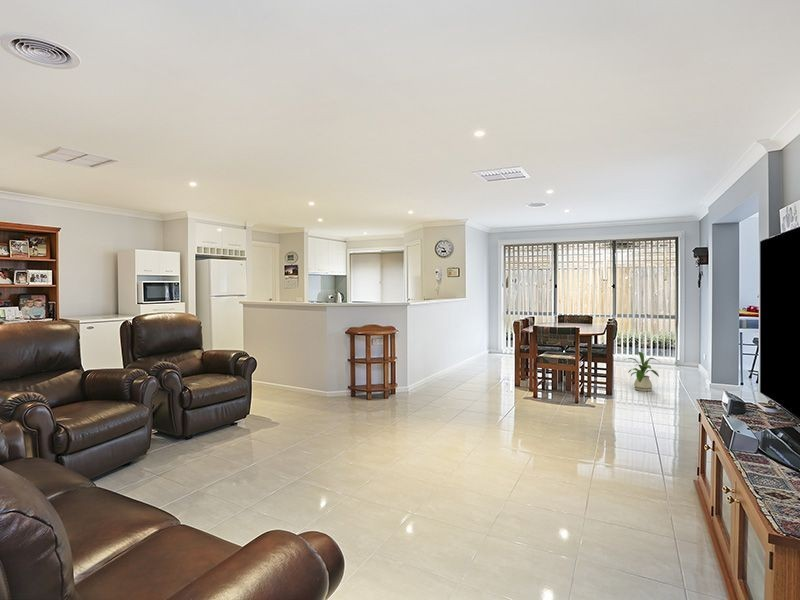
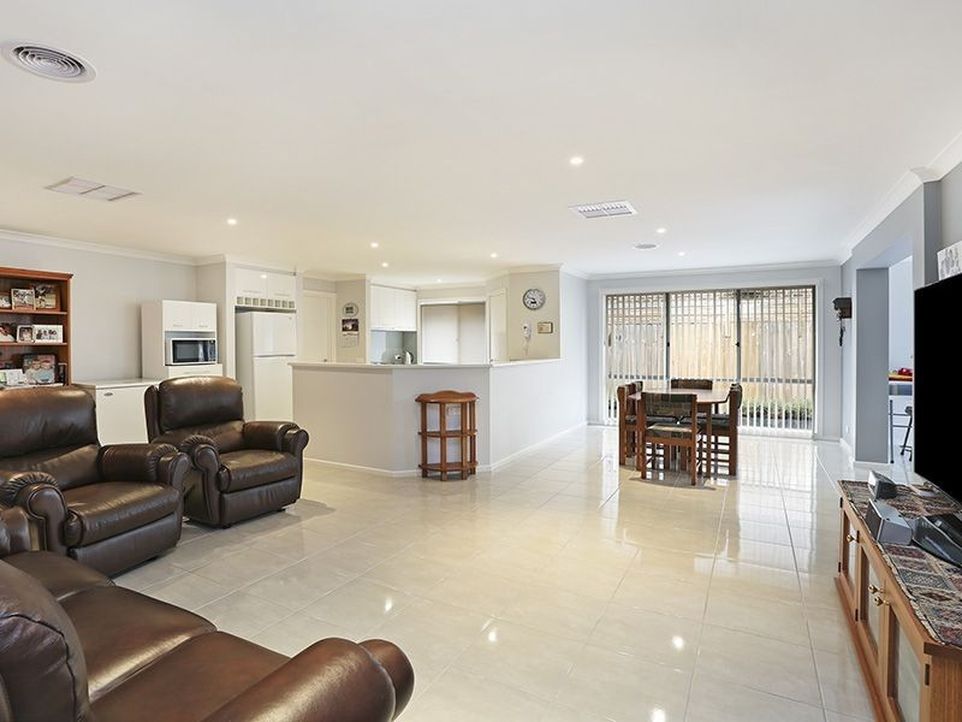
- house plant (641, 371)
